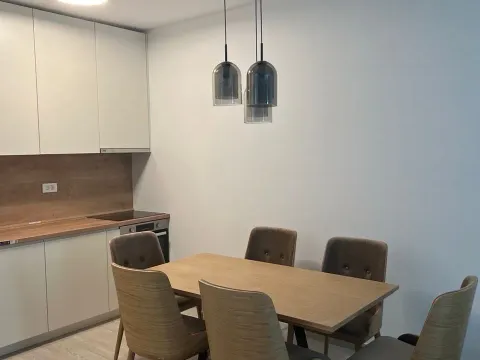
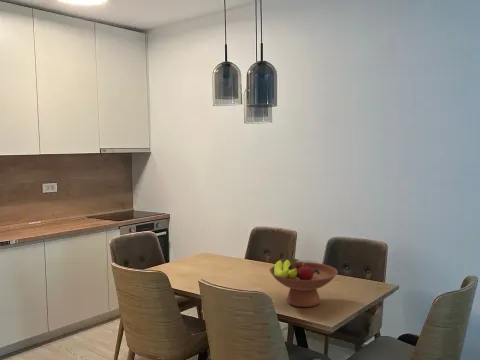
+ fruit bowl (303, 280)
